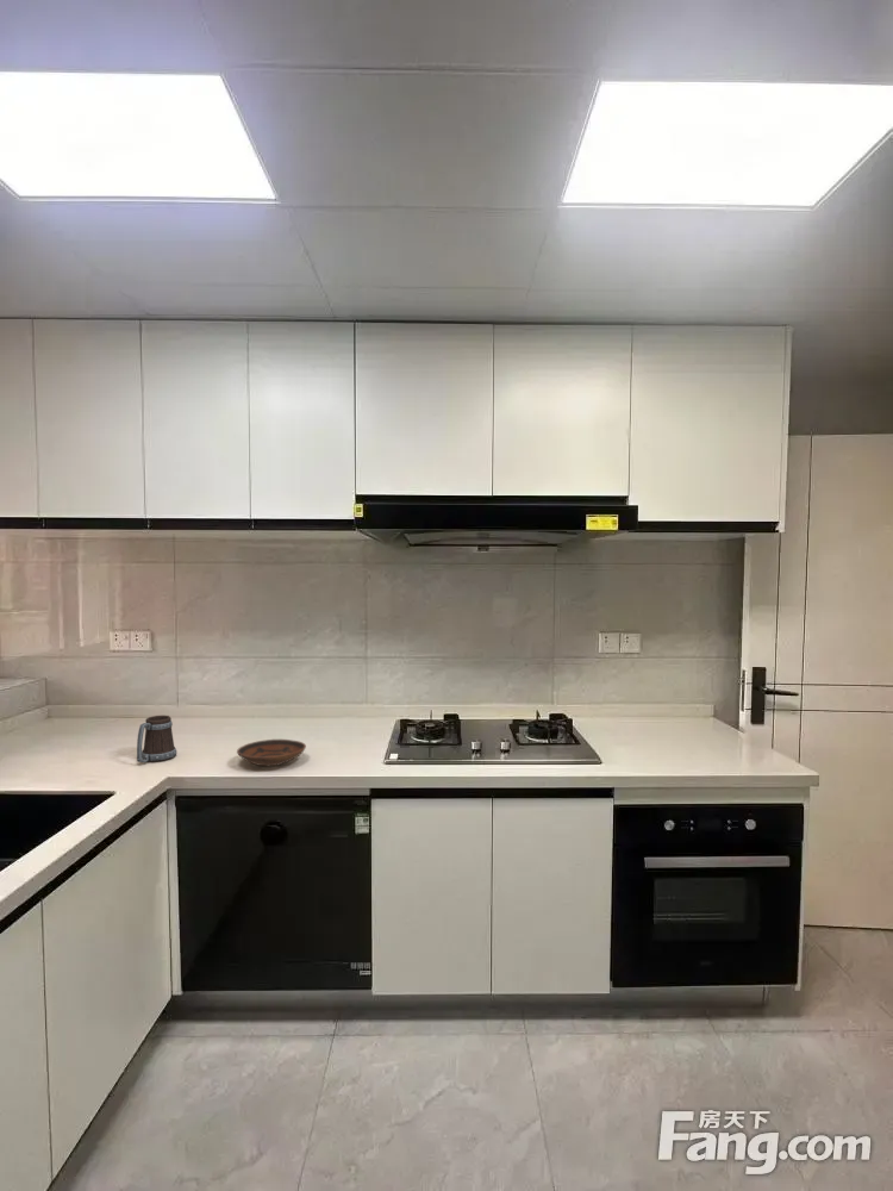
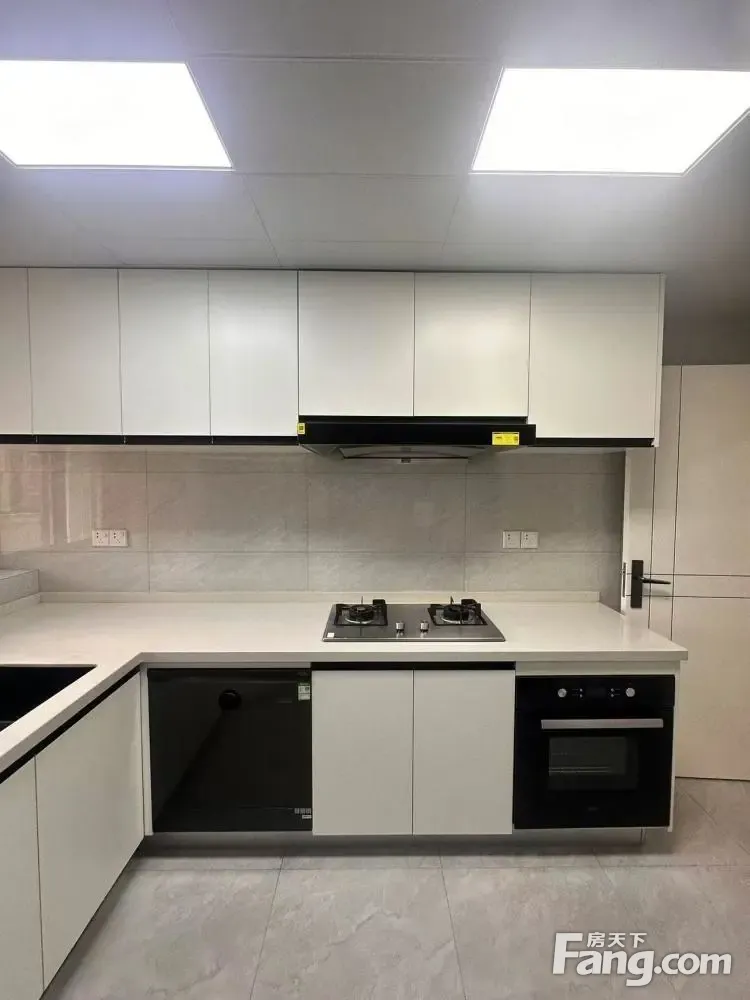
- mug (156, 738)
- bowl (271, 754)
